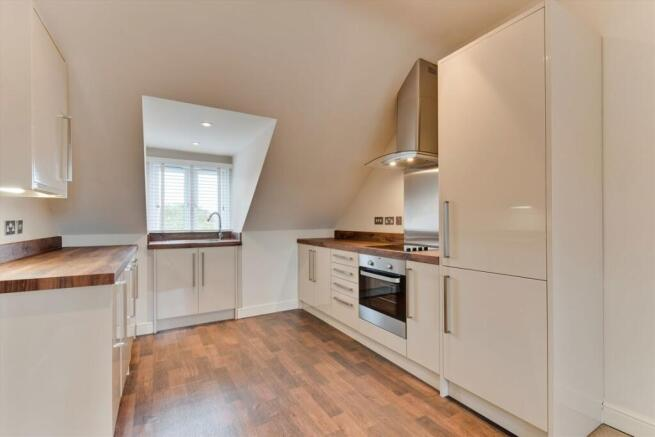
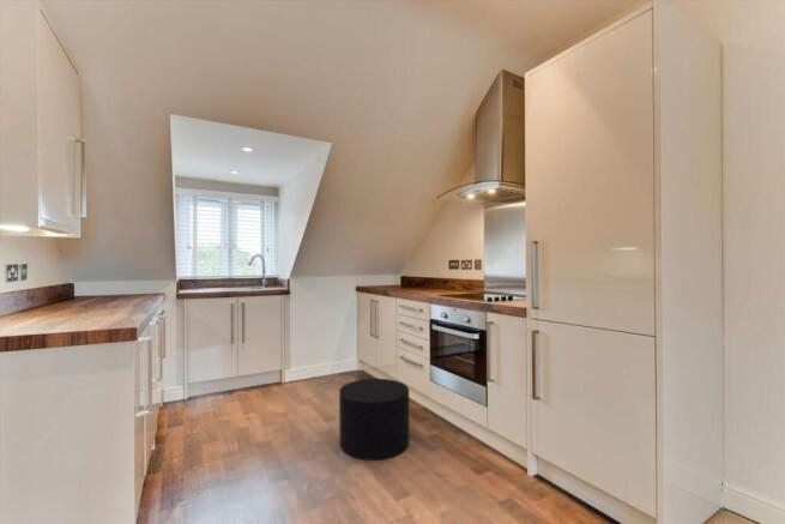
+ stool (374, 415)
